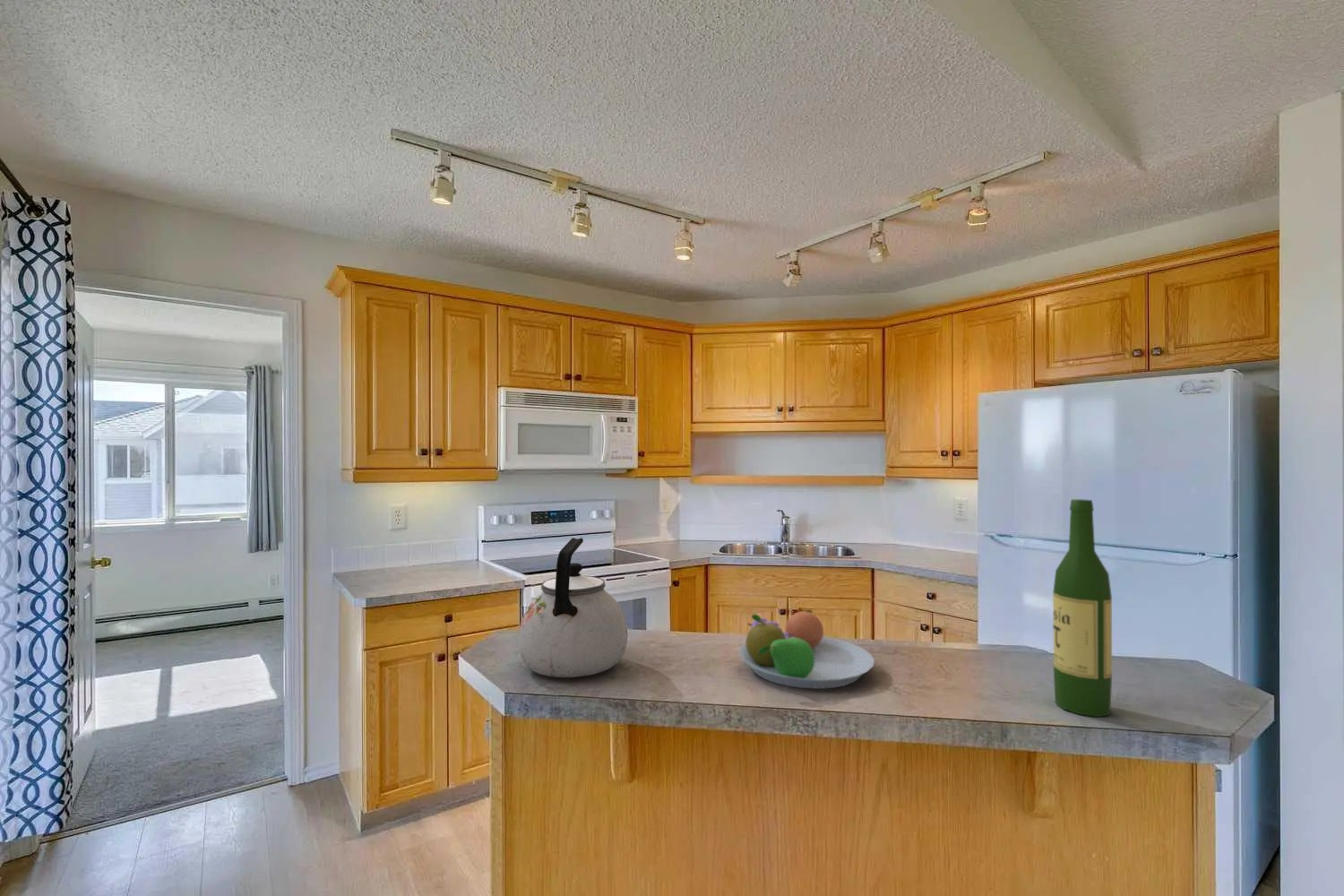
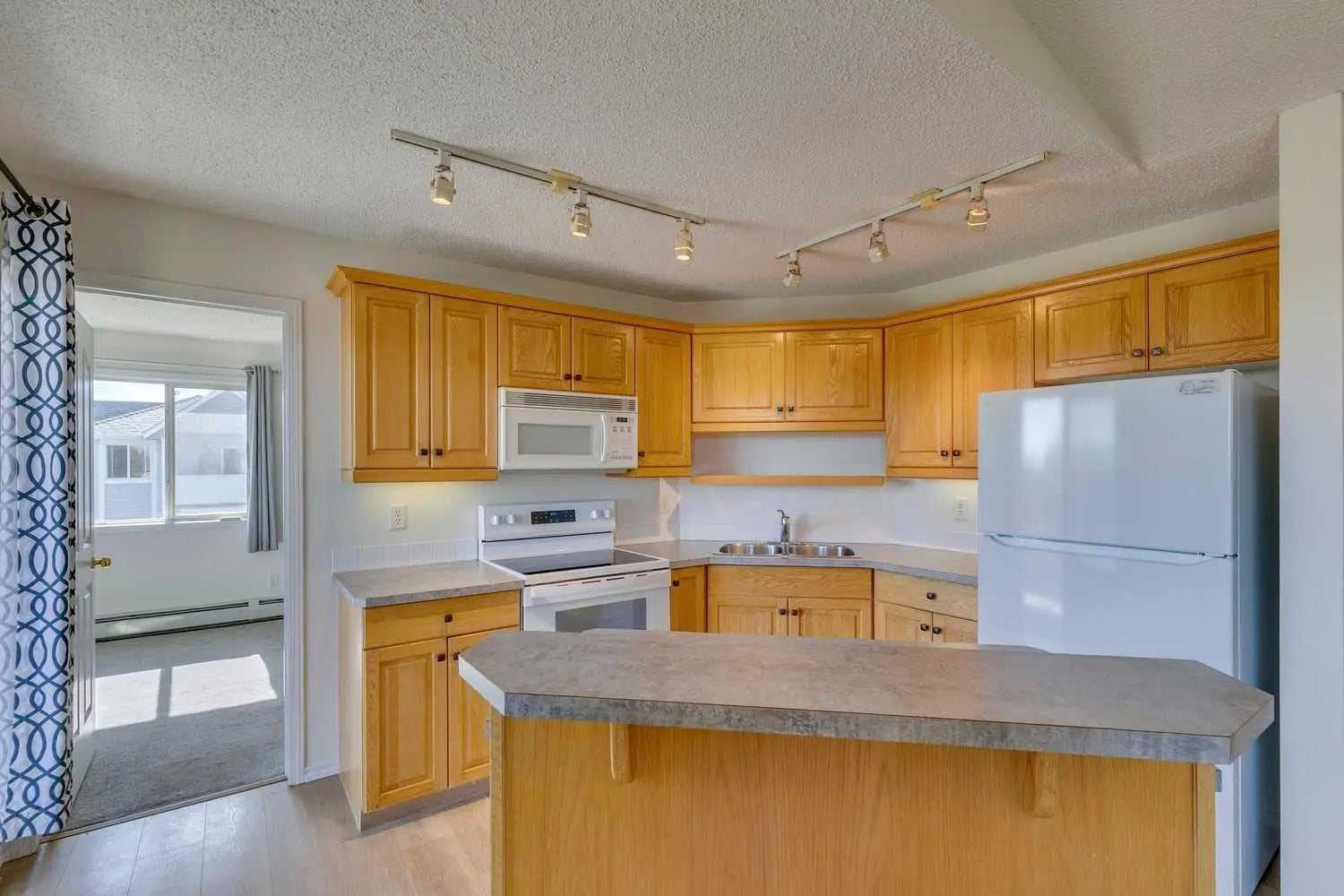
- kettle (573, 602)
- fruit bowl (800, 642)
- wine bottle (1081, 603)
